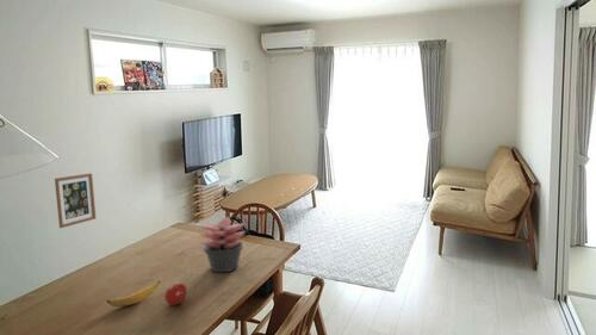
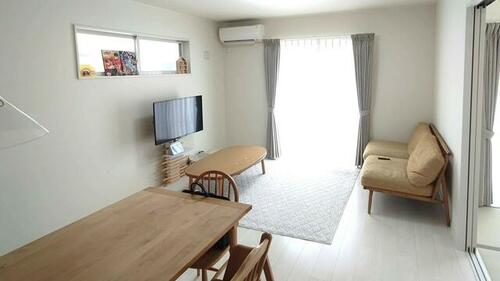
- wall art (76, 199)
- succulent plant (223, 244)
- banana (134, 294)
- fruit (175, 293)
